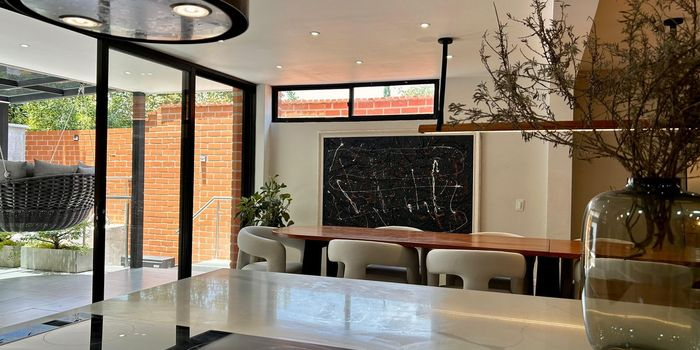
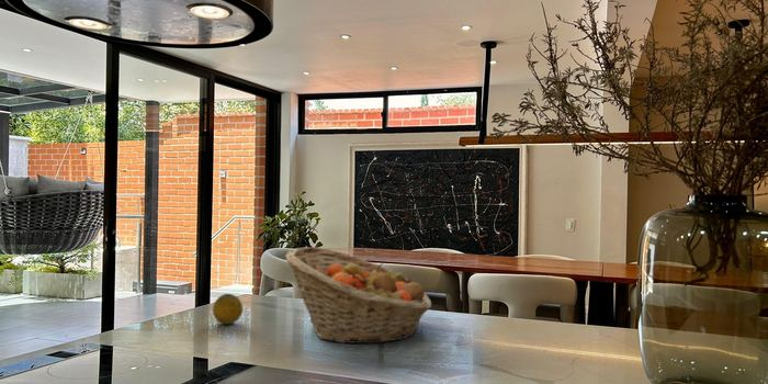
+ fruit basket (359, 289)
+ fruit (227, 308)
